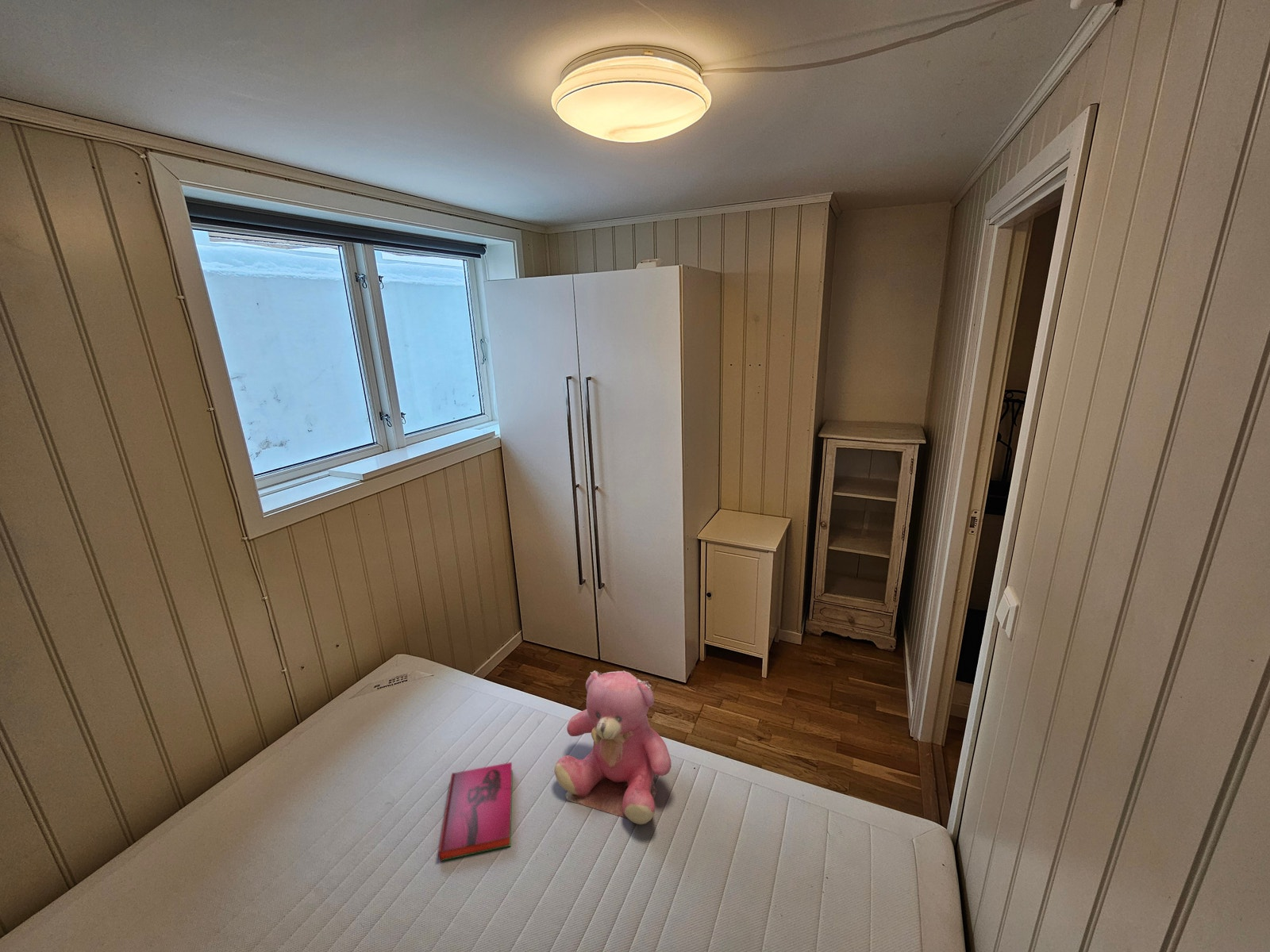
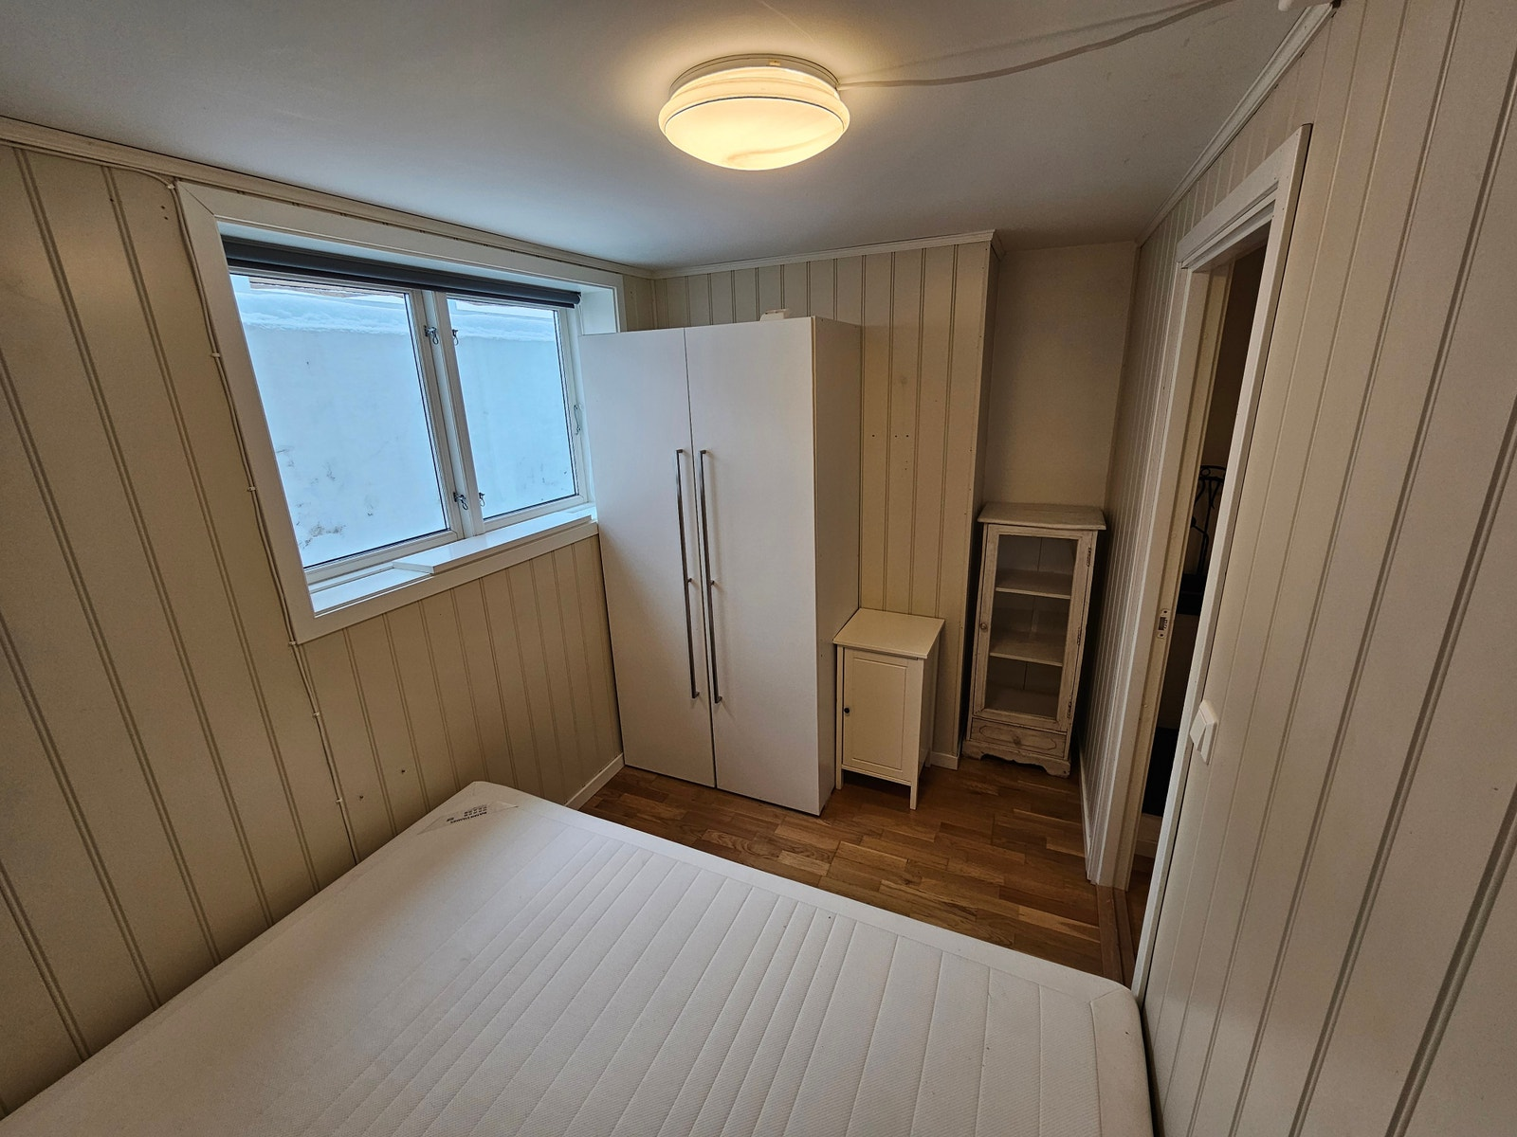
- hardback book (479, 807)
- teddy bear (610, 739)
